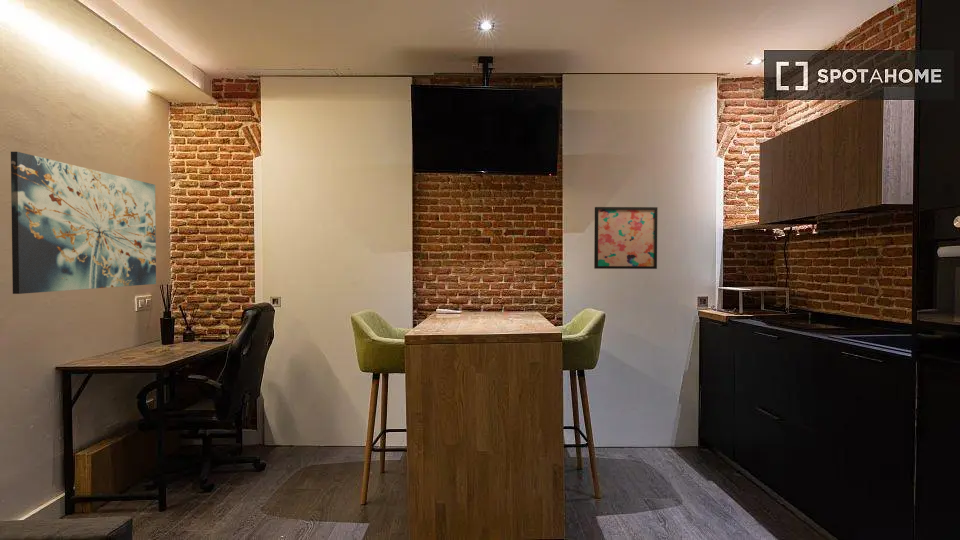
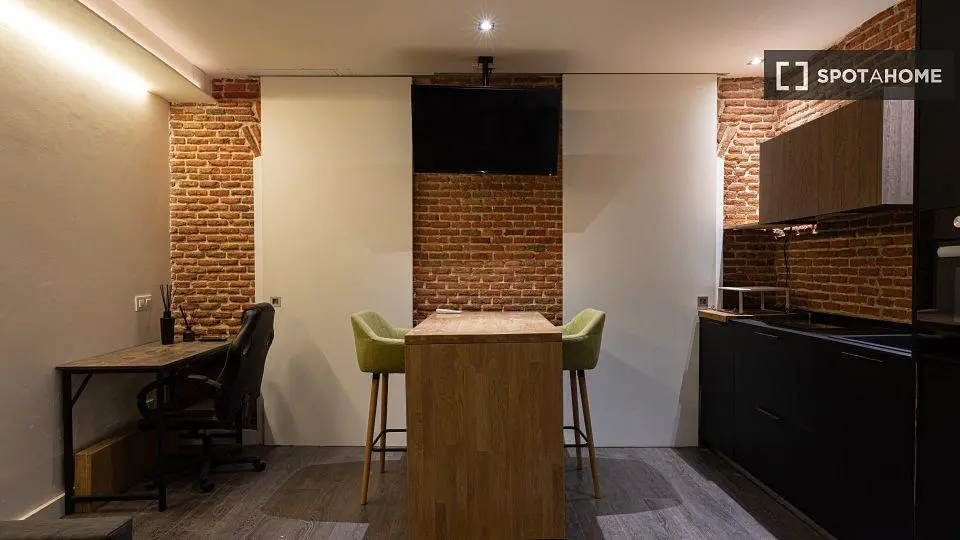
- wall art (96, 229)
- wall art (625, 238)
